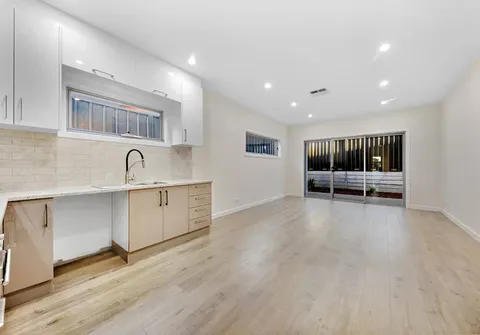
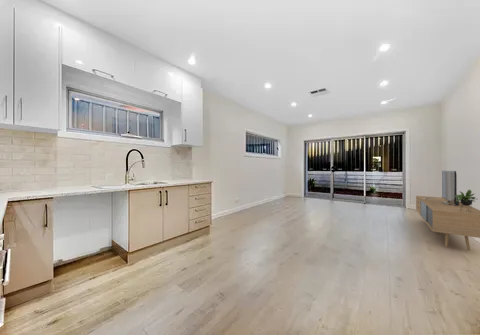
+ media console (445, 202)
